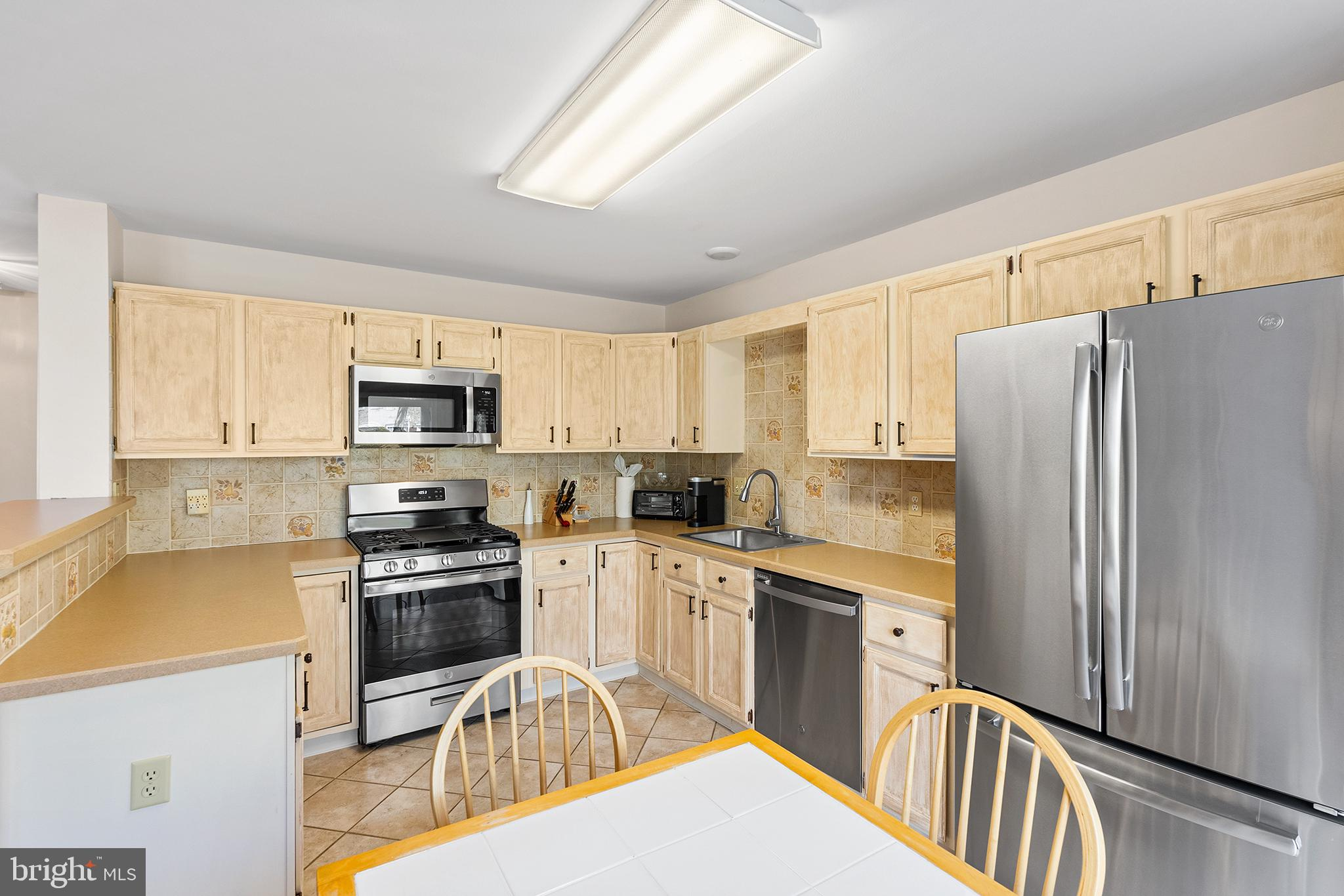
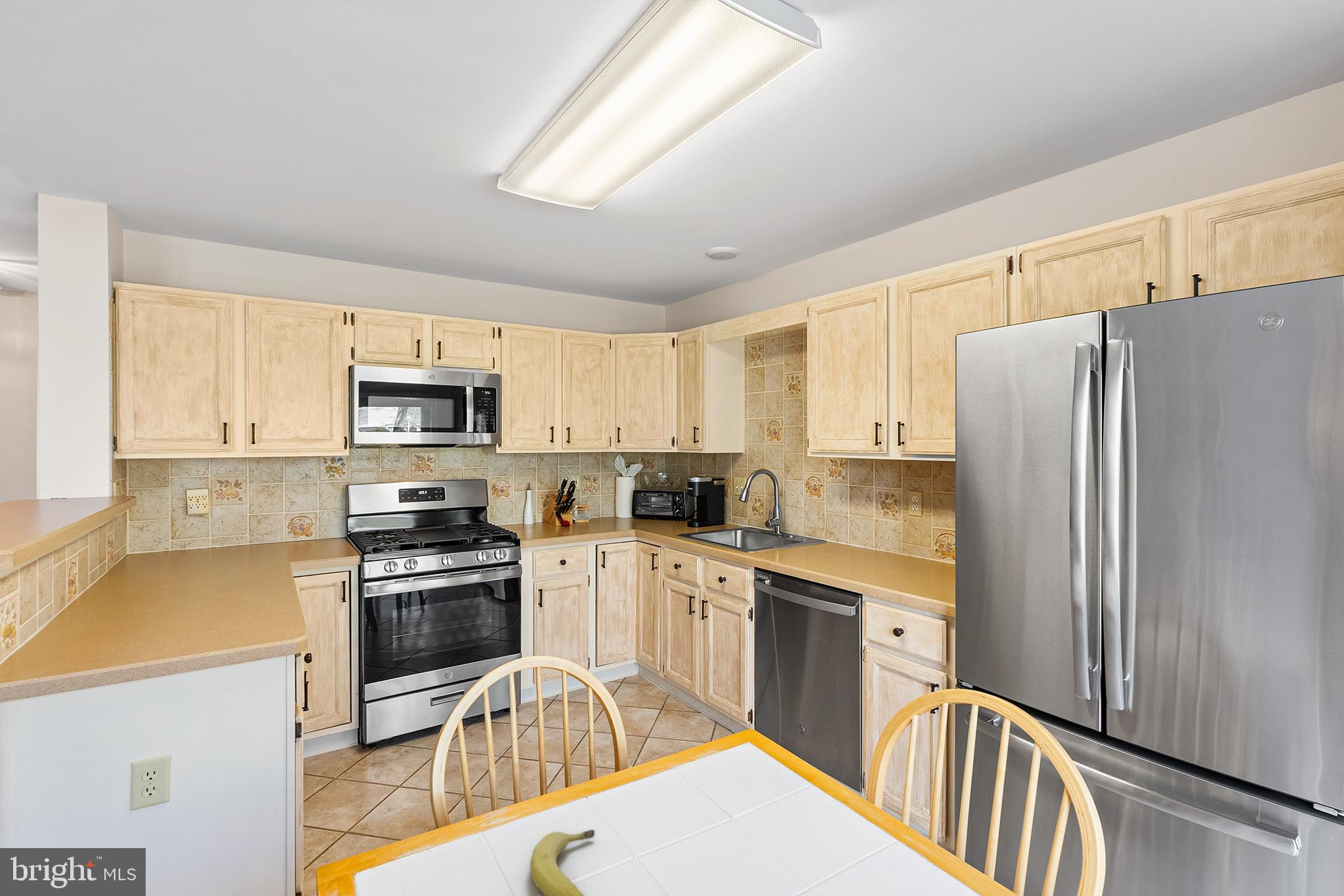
+ fruit (556, 857)
